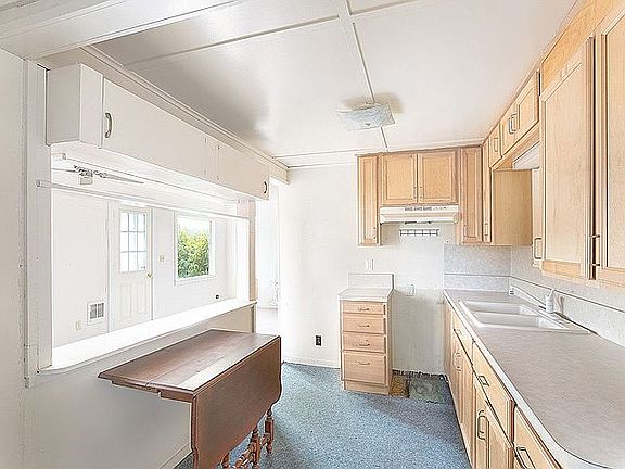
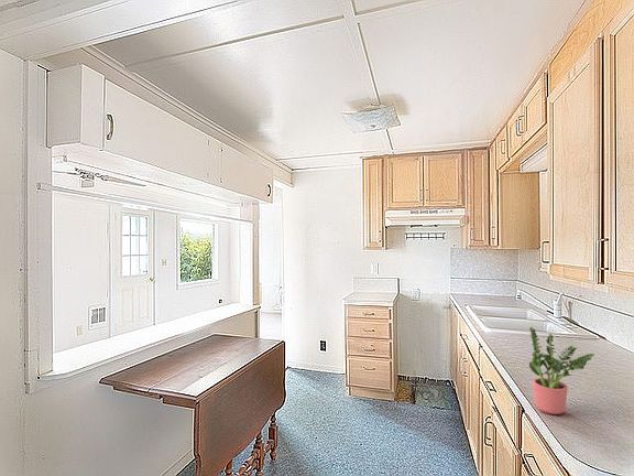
+ potted plant (557, 367)
